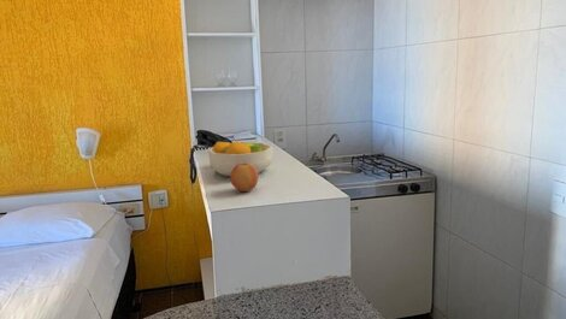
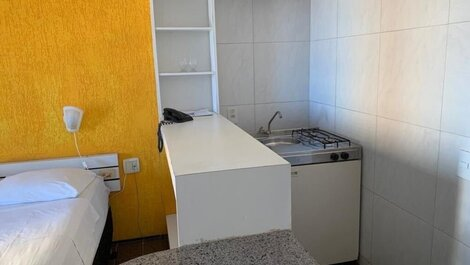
- fruit bowl (240, 154)
- apple (244, 176)
